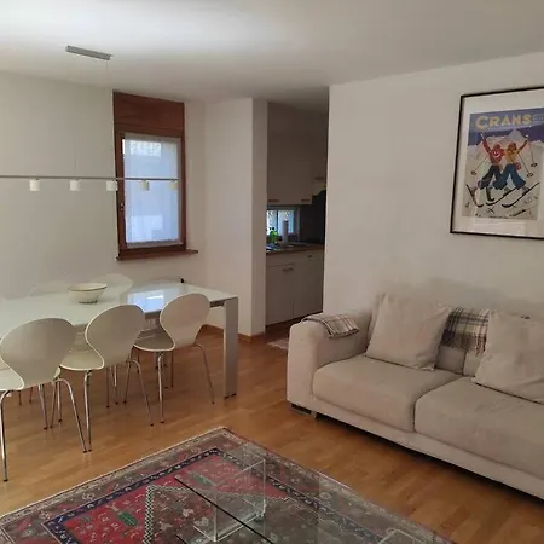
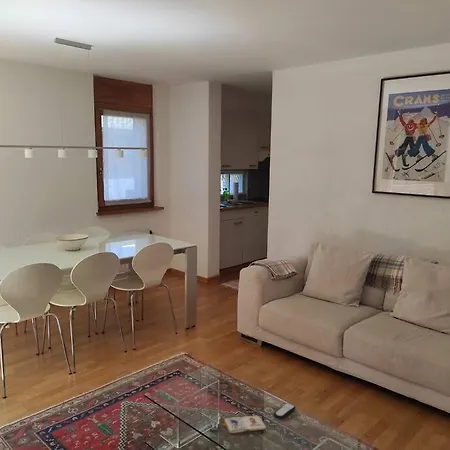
+ paperback book (242, 424)
+ remote control (284, 410)
